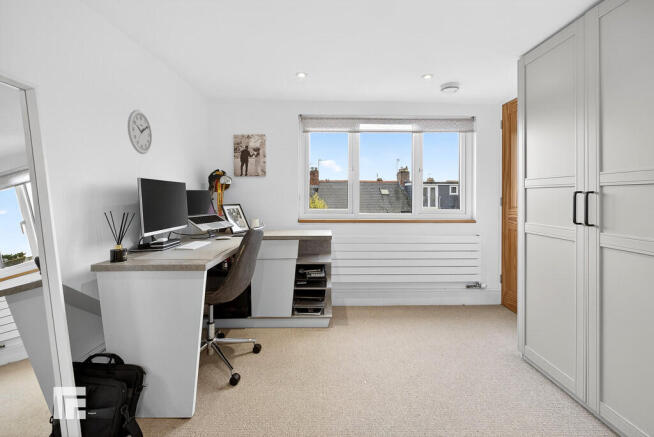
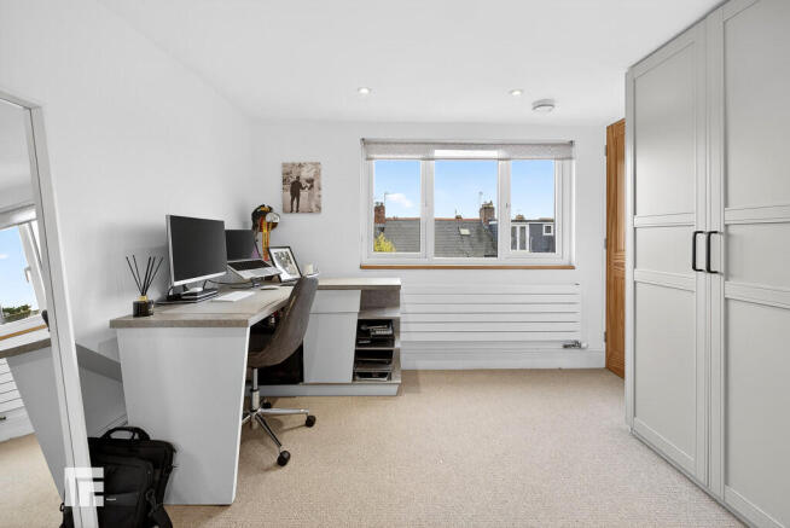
- wall clock (141, 132)
